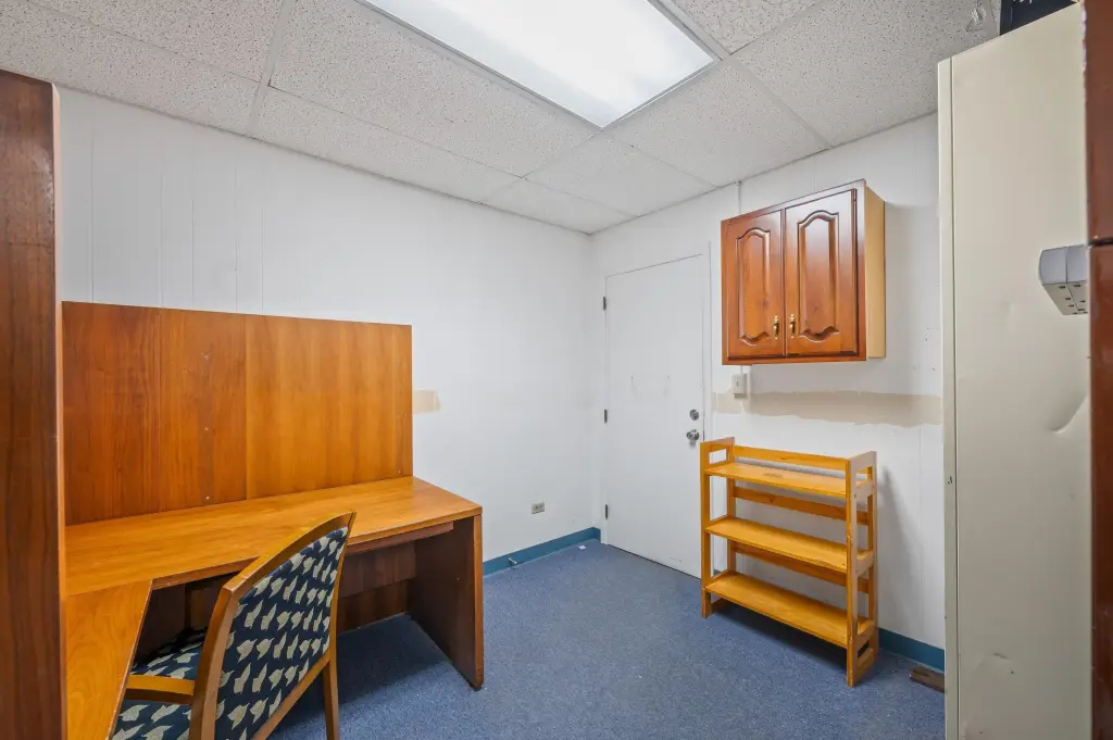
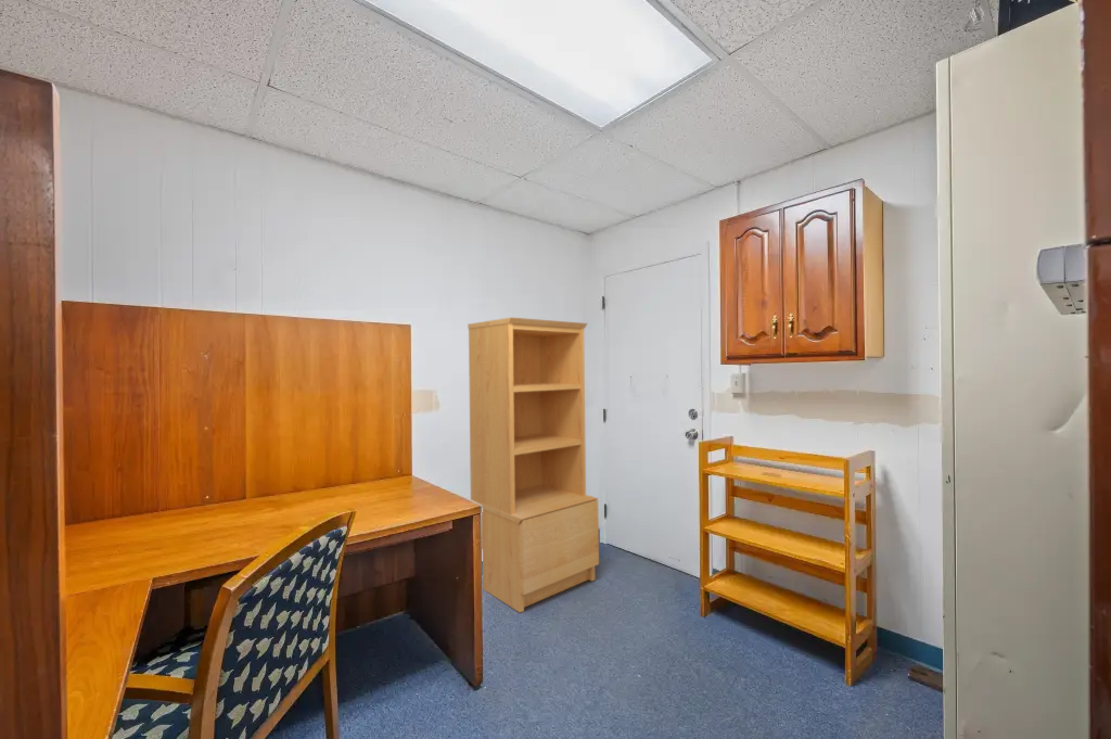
+ bookcase (533, 451)
